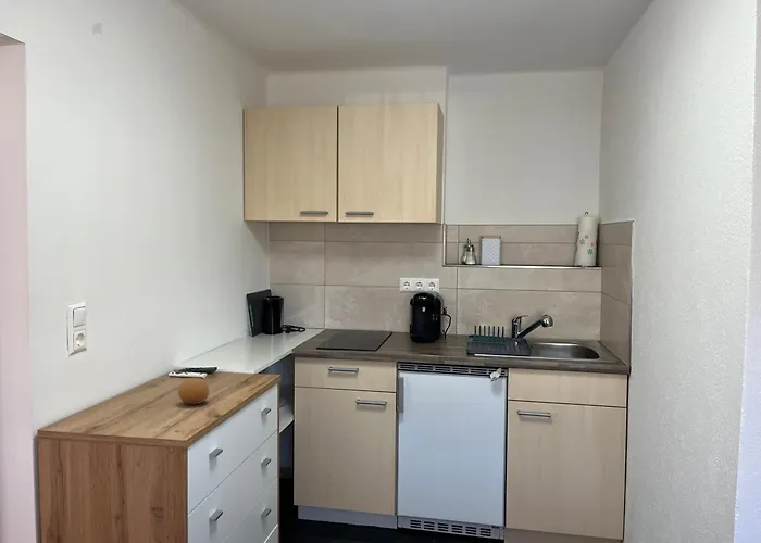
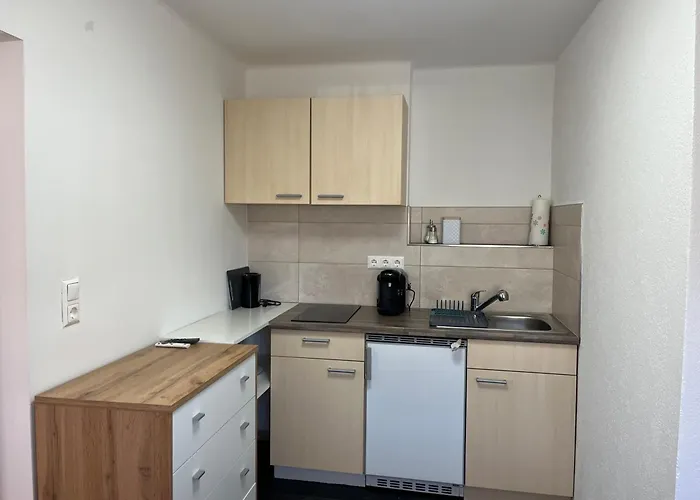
- fruit (194, 390)
